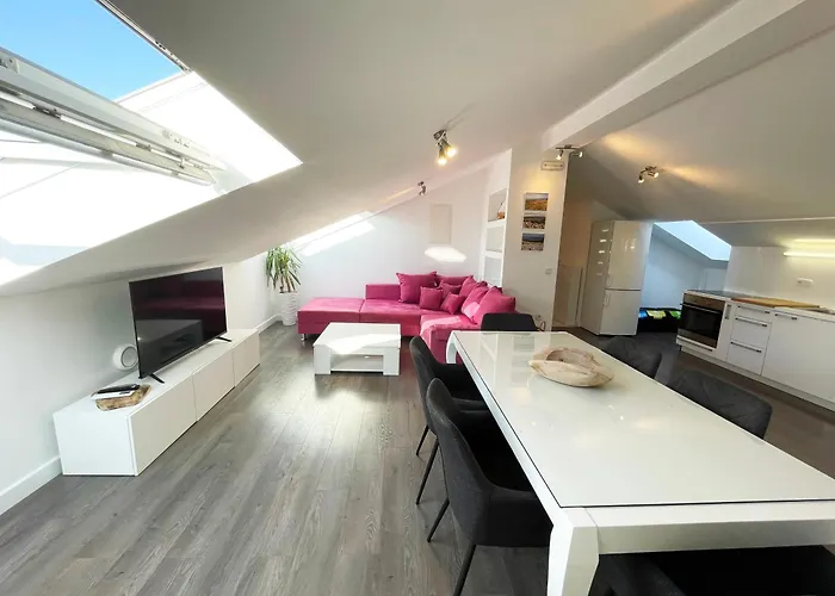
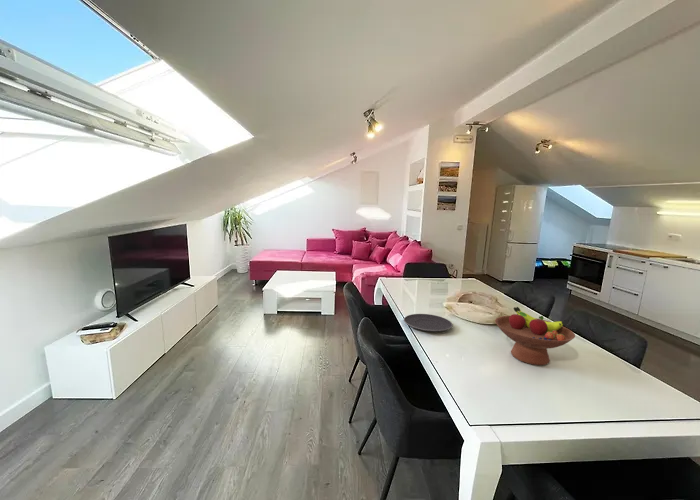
+ plate (427, 323)
+ fruit bowl (531, 336)
